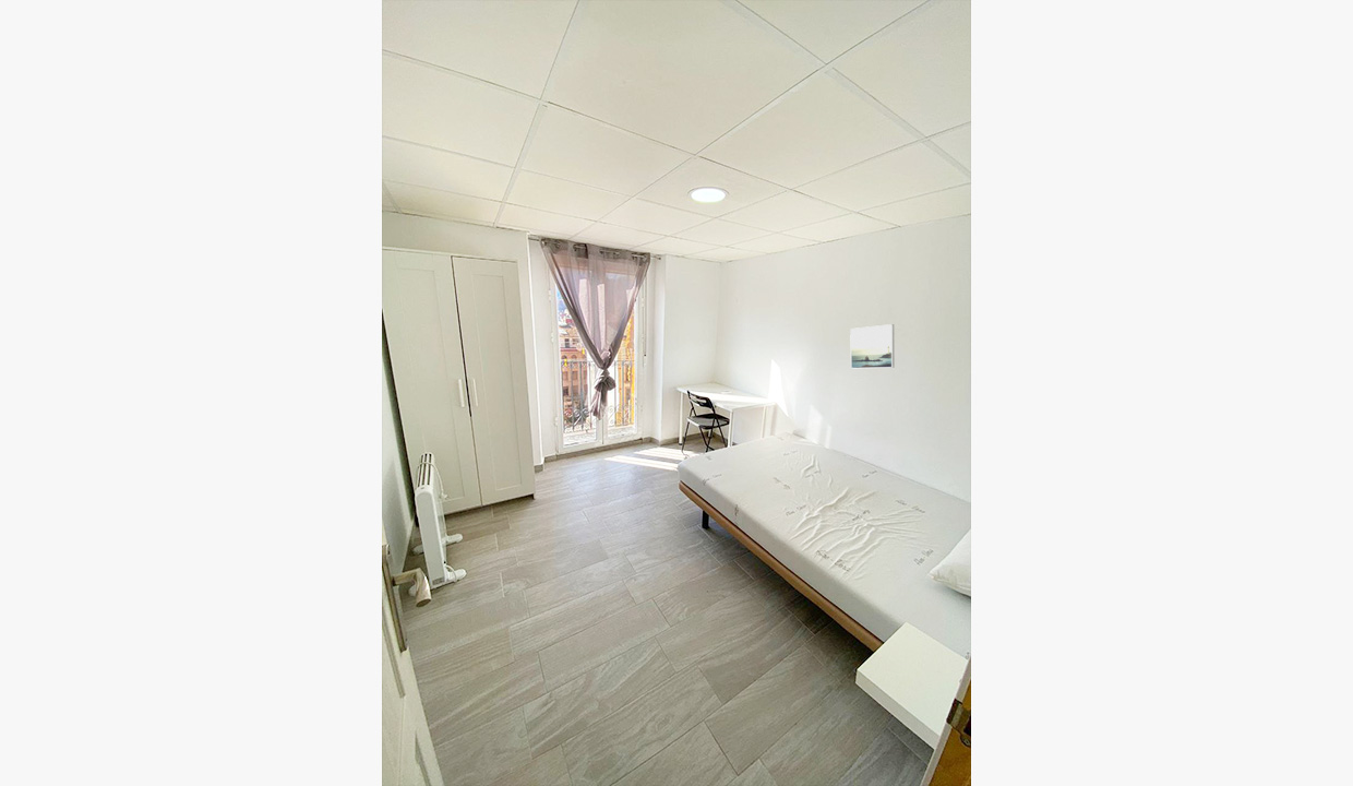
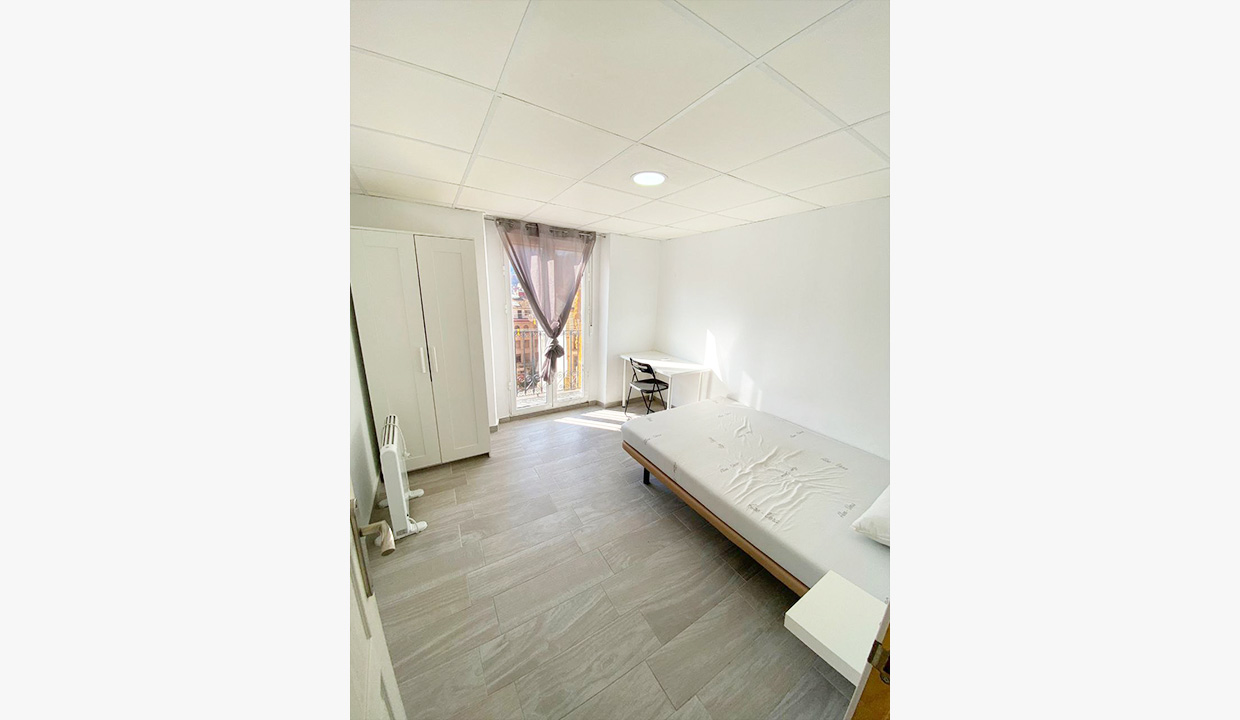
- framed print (871, 347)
